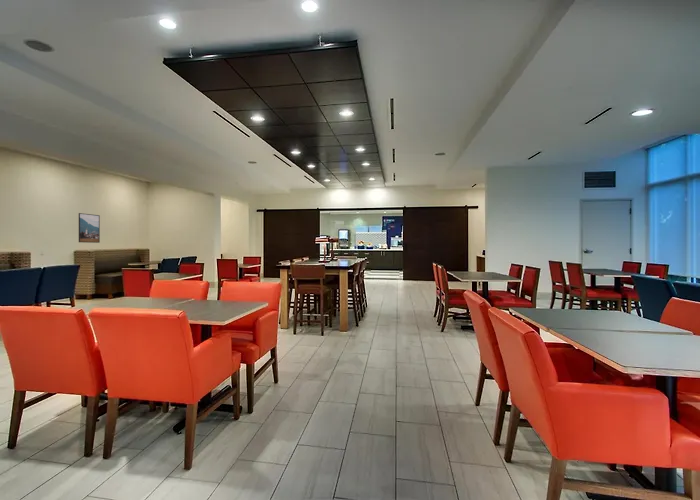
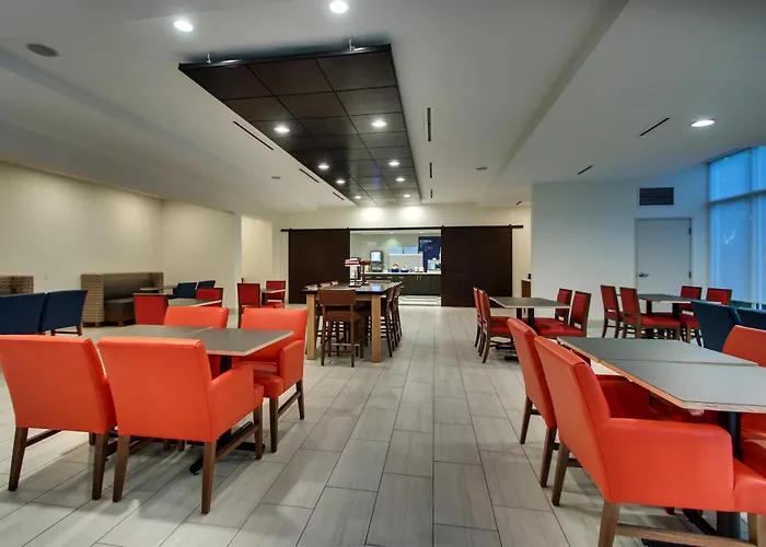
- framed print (89, 228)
